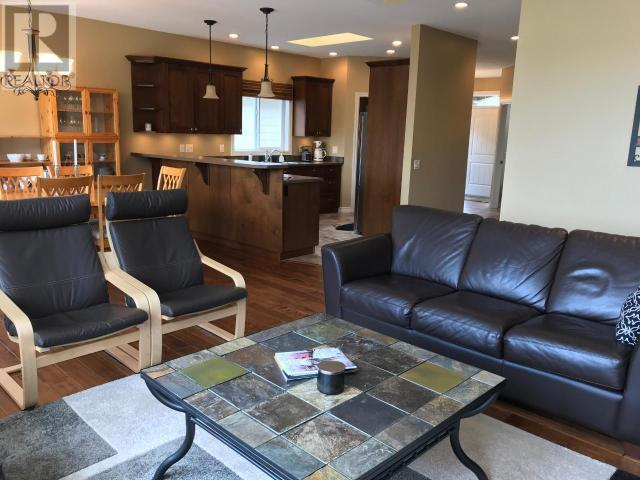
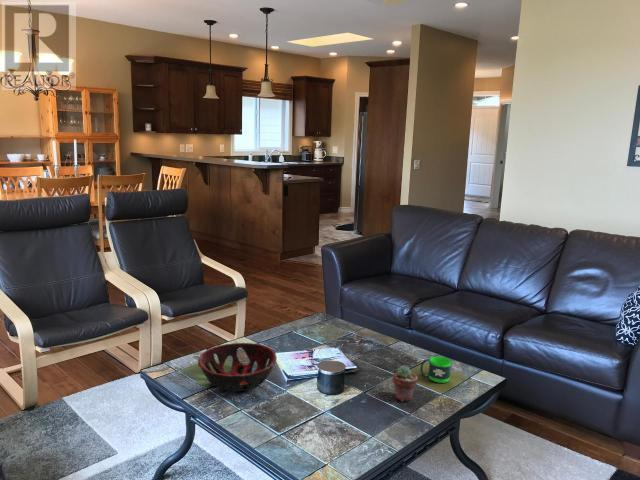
+ decorative bowl (237, 369)
+ potted succulent (404, 382)
+ mug (435, 368)
